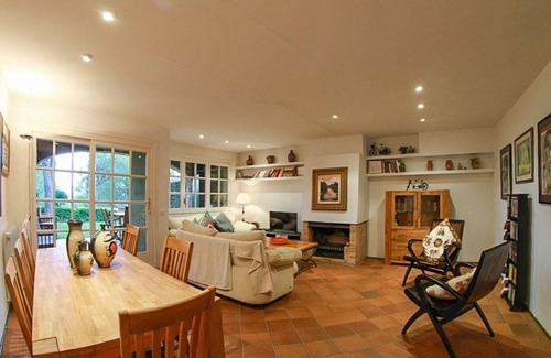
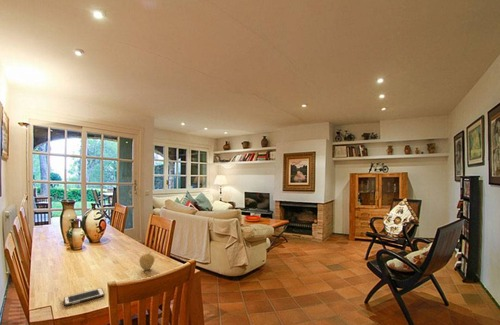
+ cell phone (84, 296)
+ fruit (146, 260)
